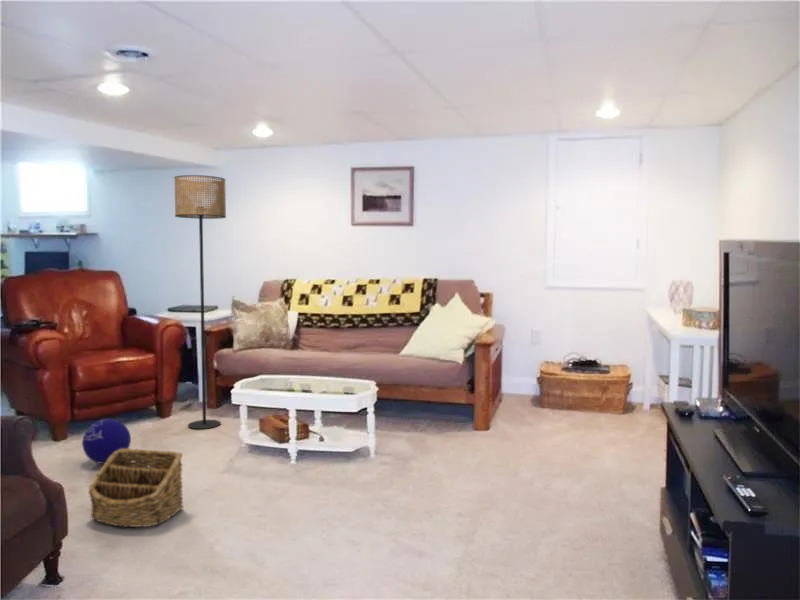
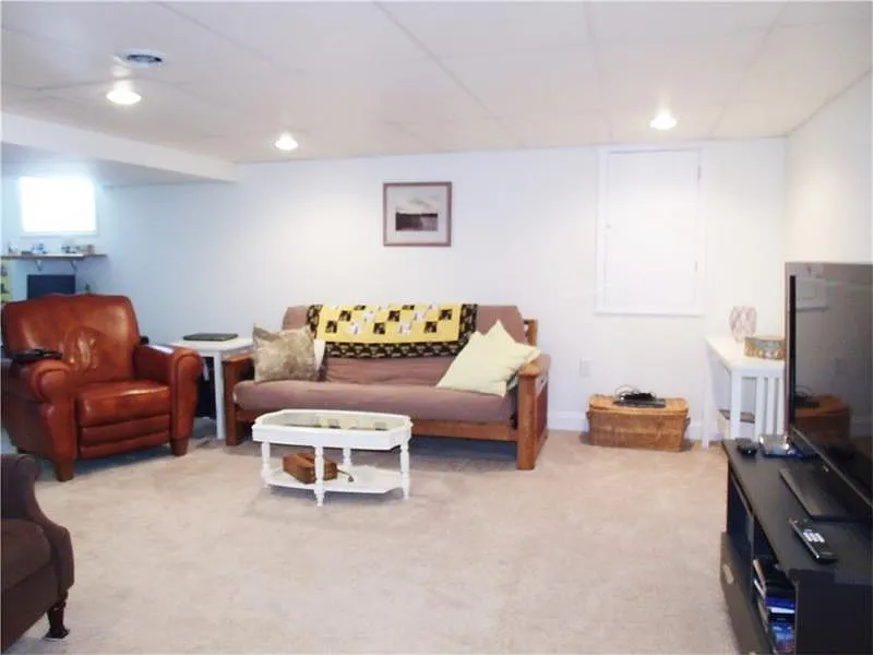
- ball (106, 441)
- basket (133, 486)
- floor lamp (202, 303)
